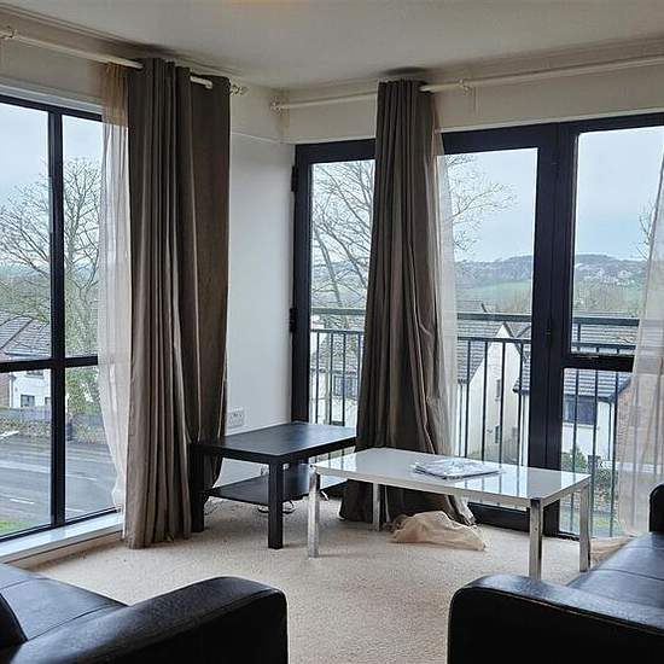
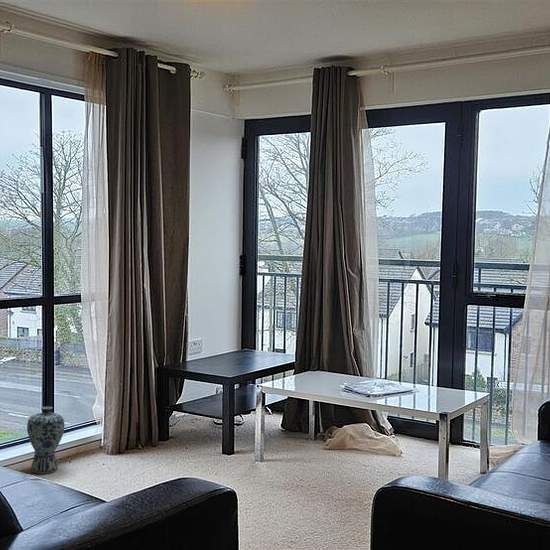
+ vase (45, 438)
